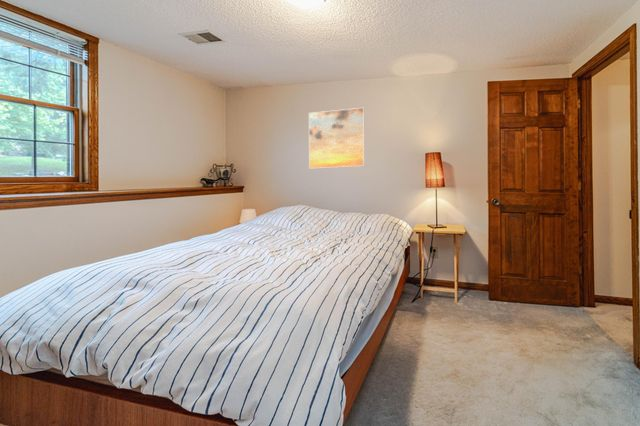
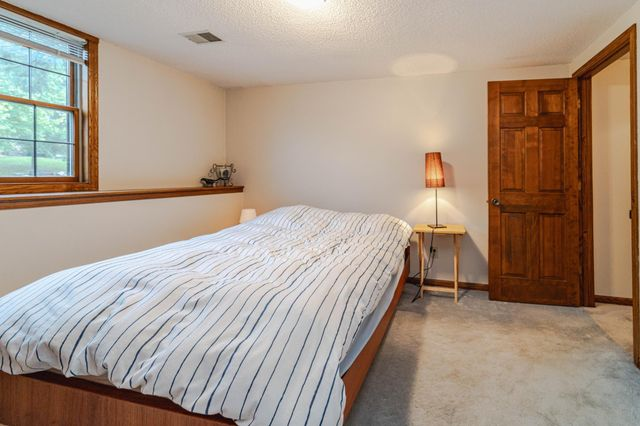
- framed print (336, 138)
